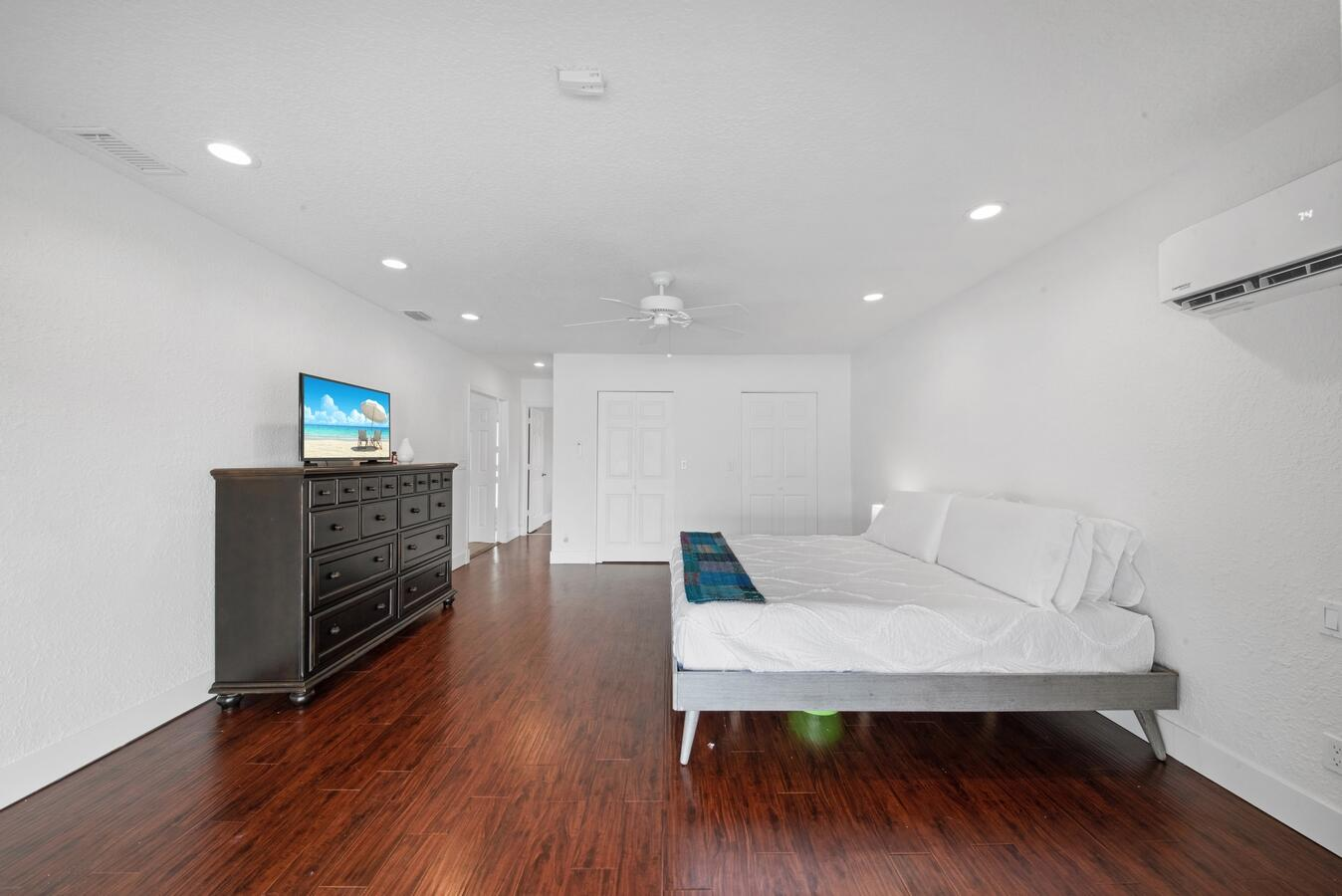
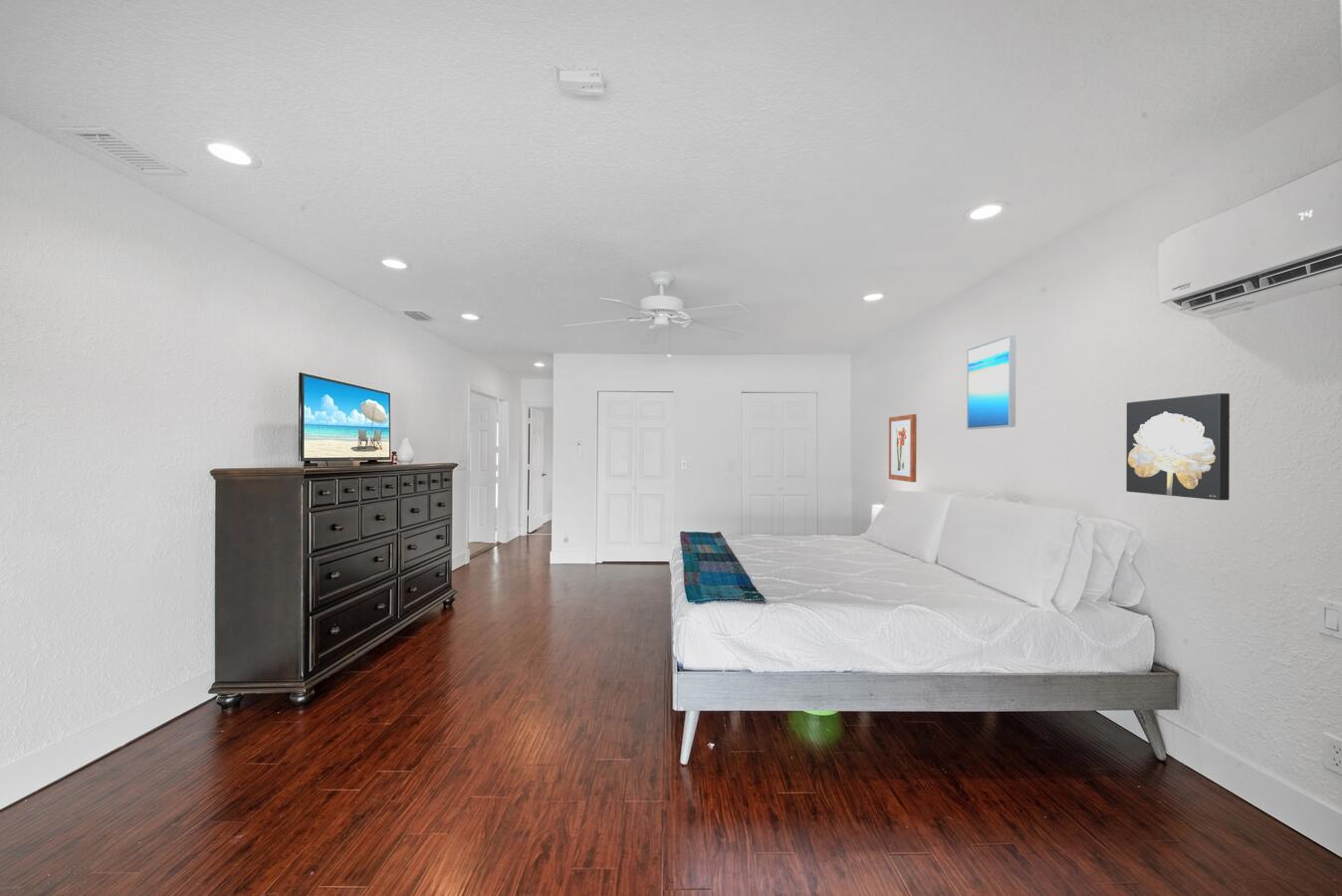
+ wall art (901, 448)
+ wall art (1173, 446)
+ wall art (990, 385)
